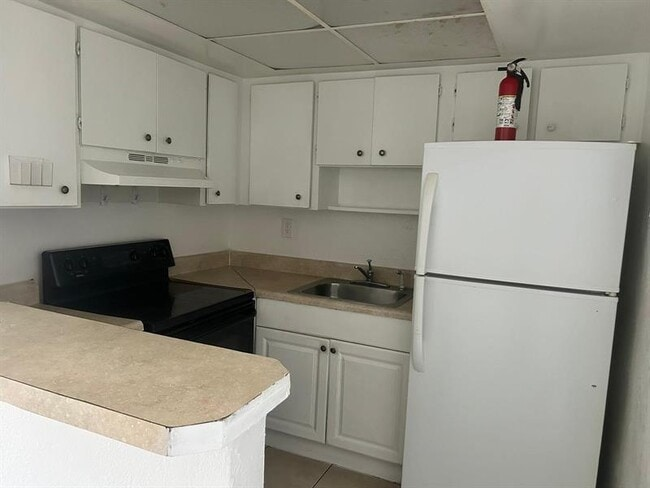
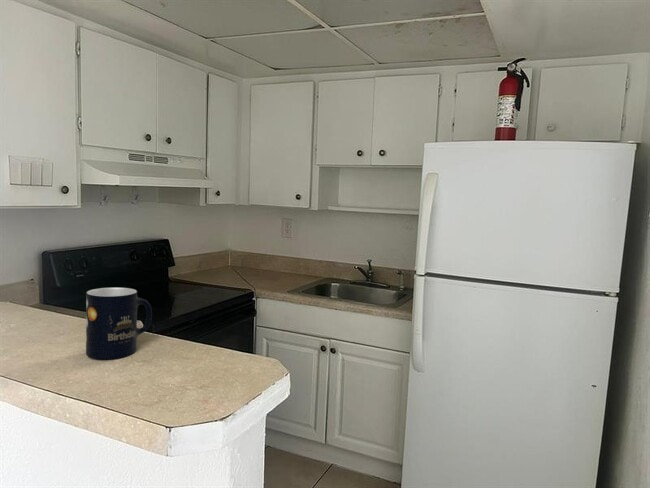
+ mug (118, 320)
